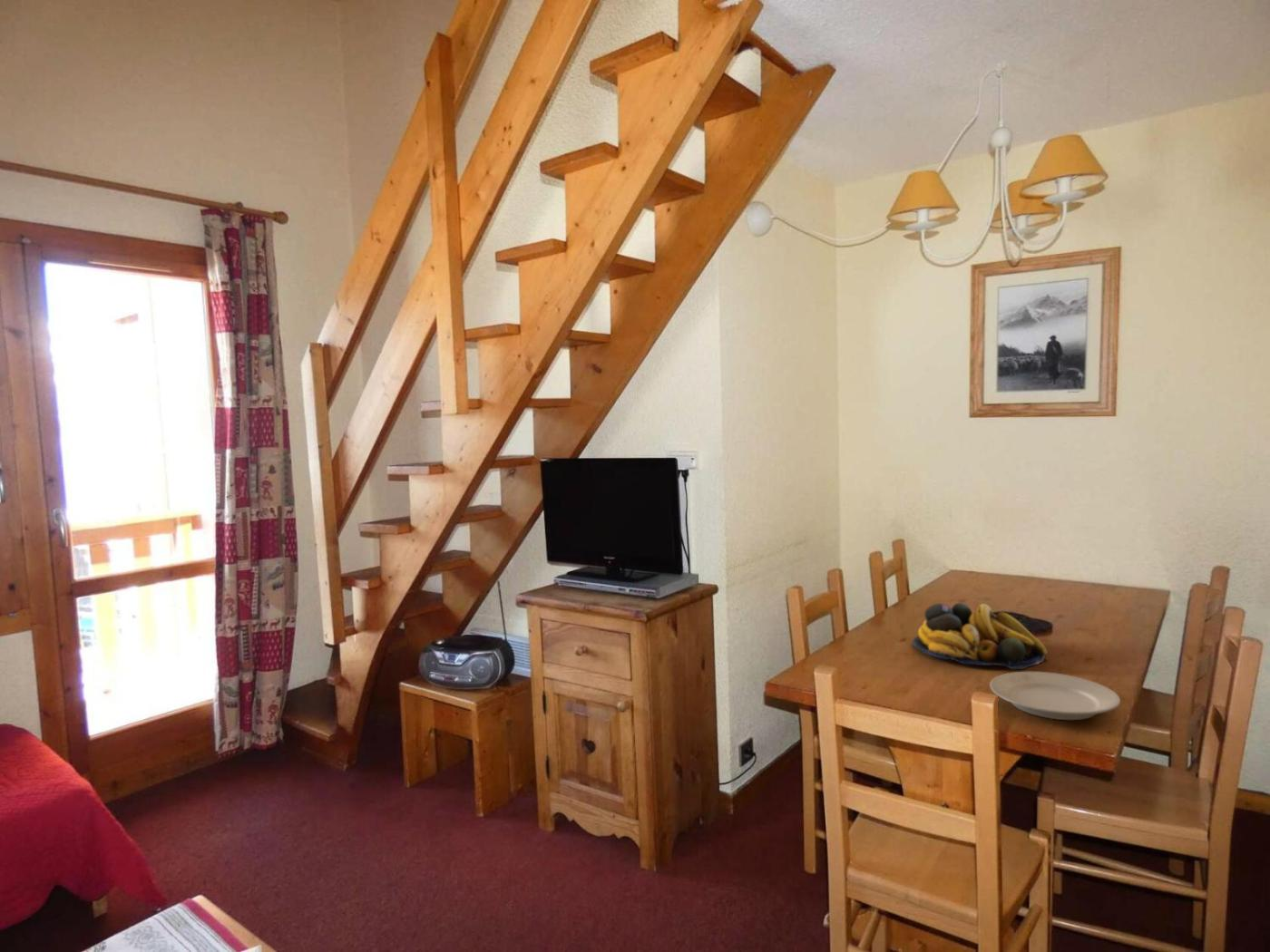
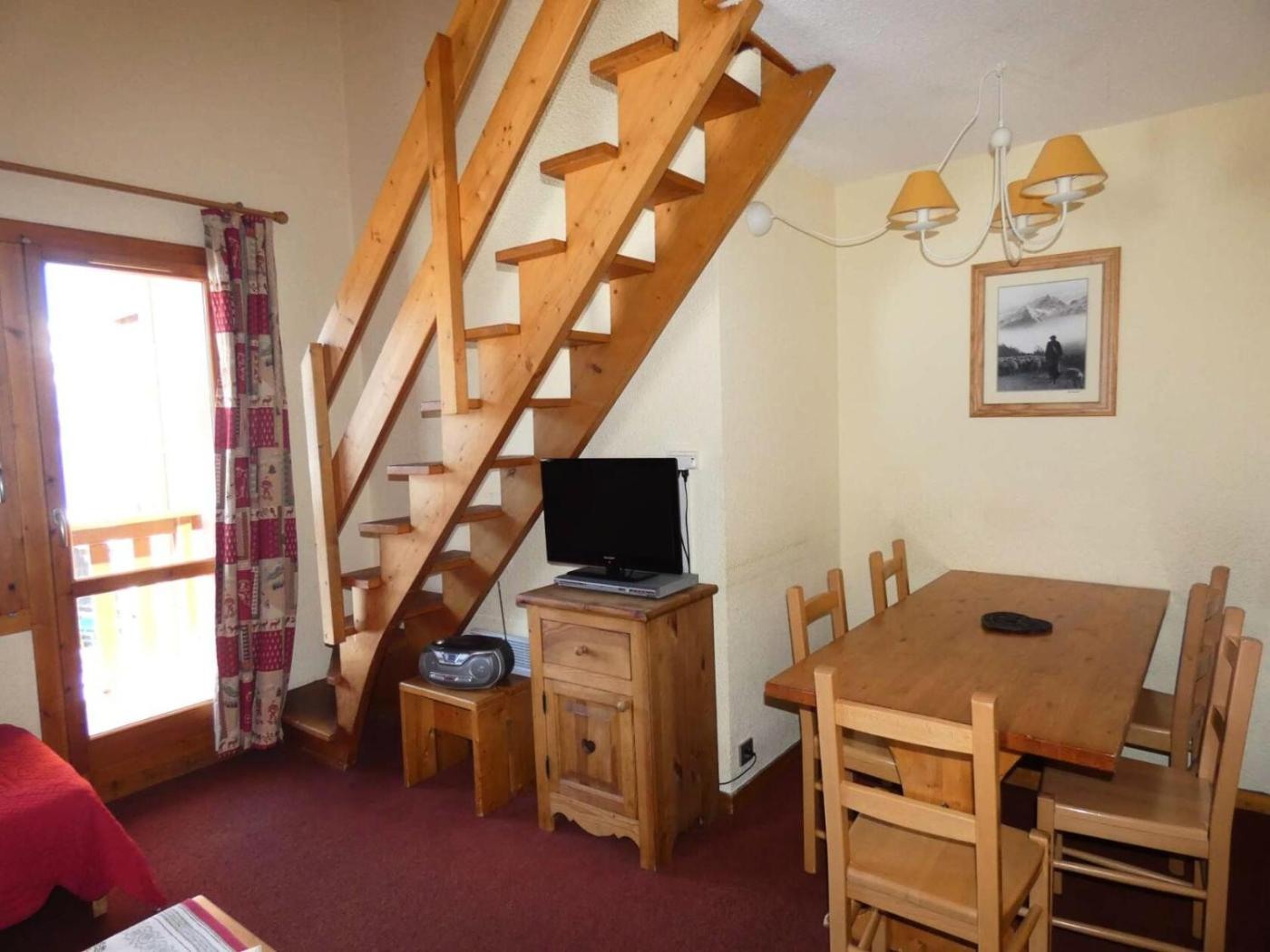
- fruit bowl (976, 627)
- plate (1052, 697)
